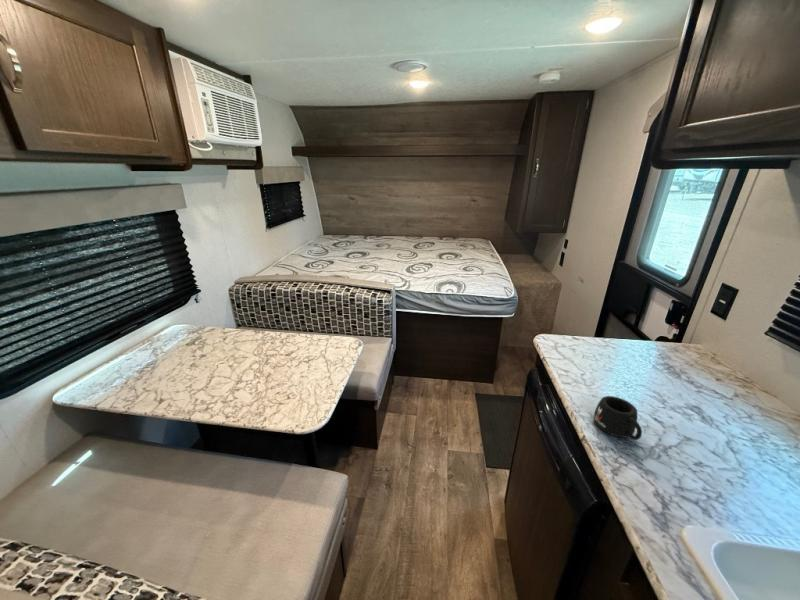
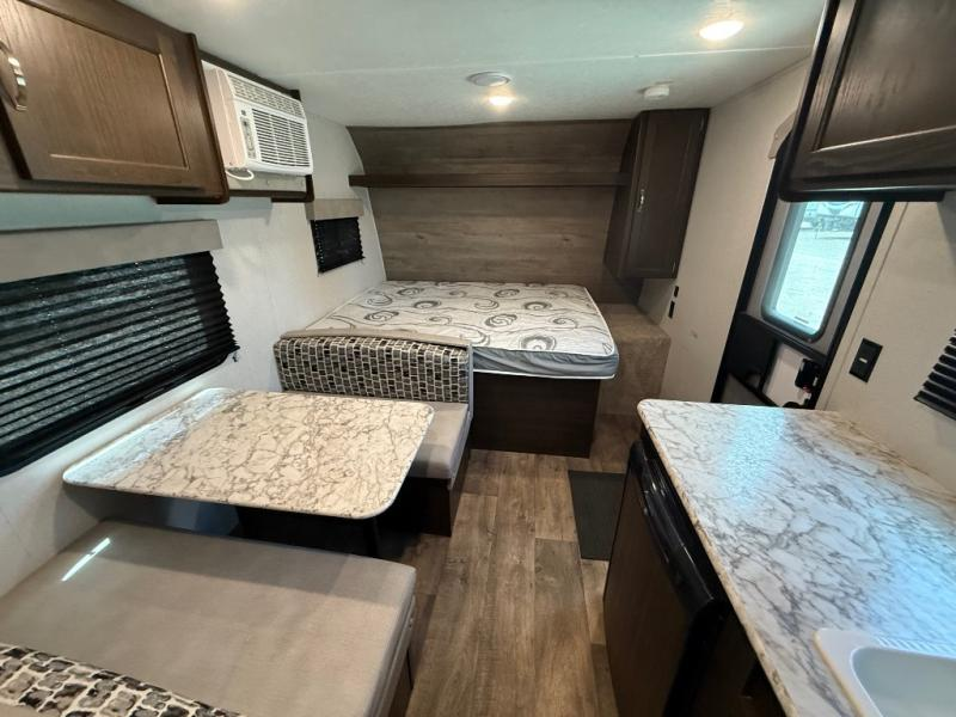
- mug (620, 420)
